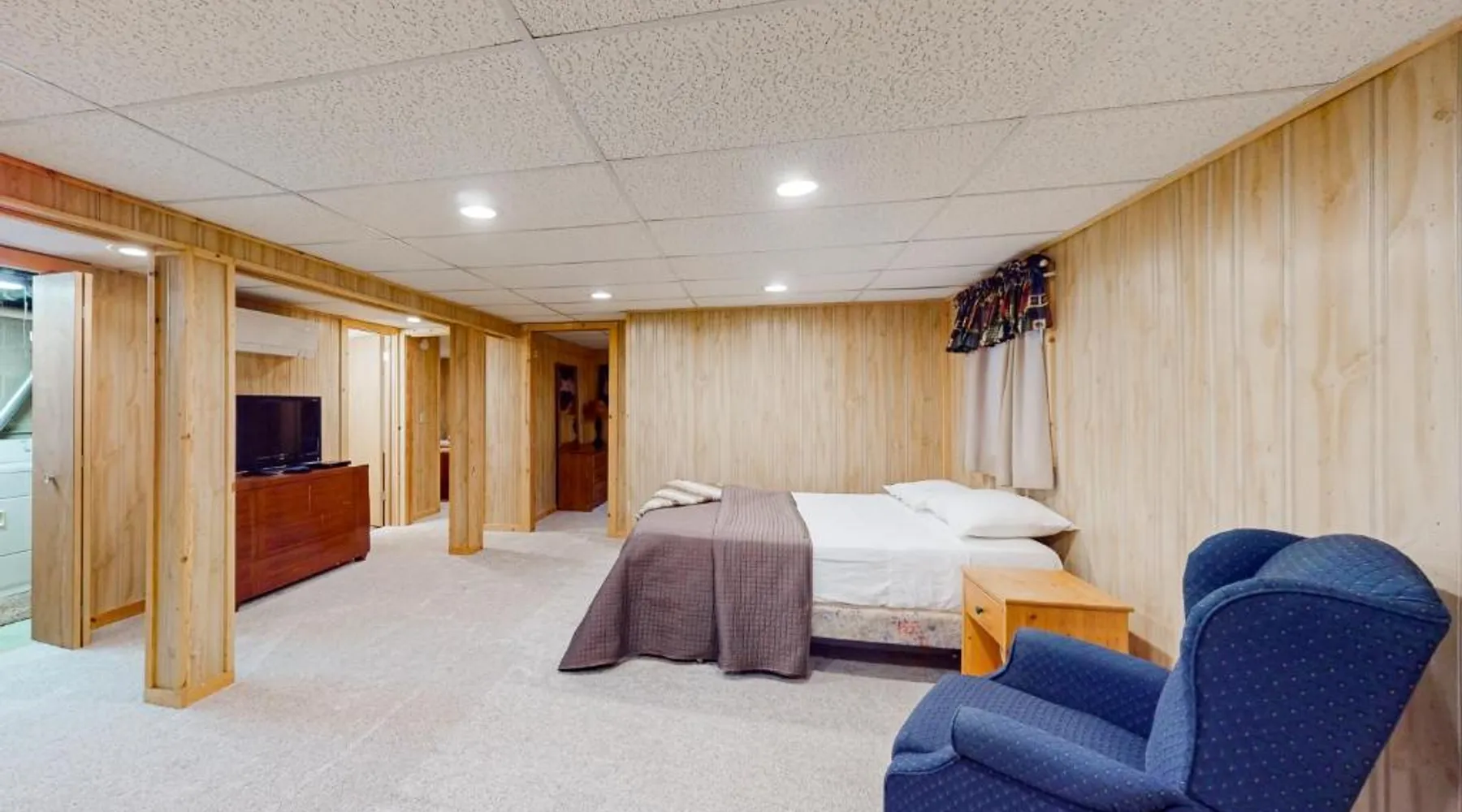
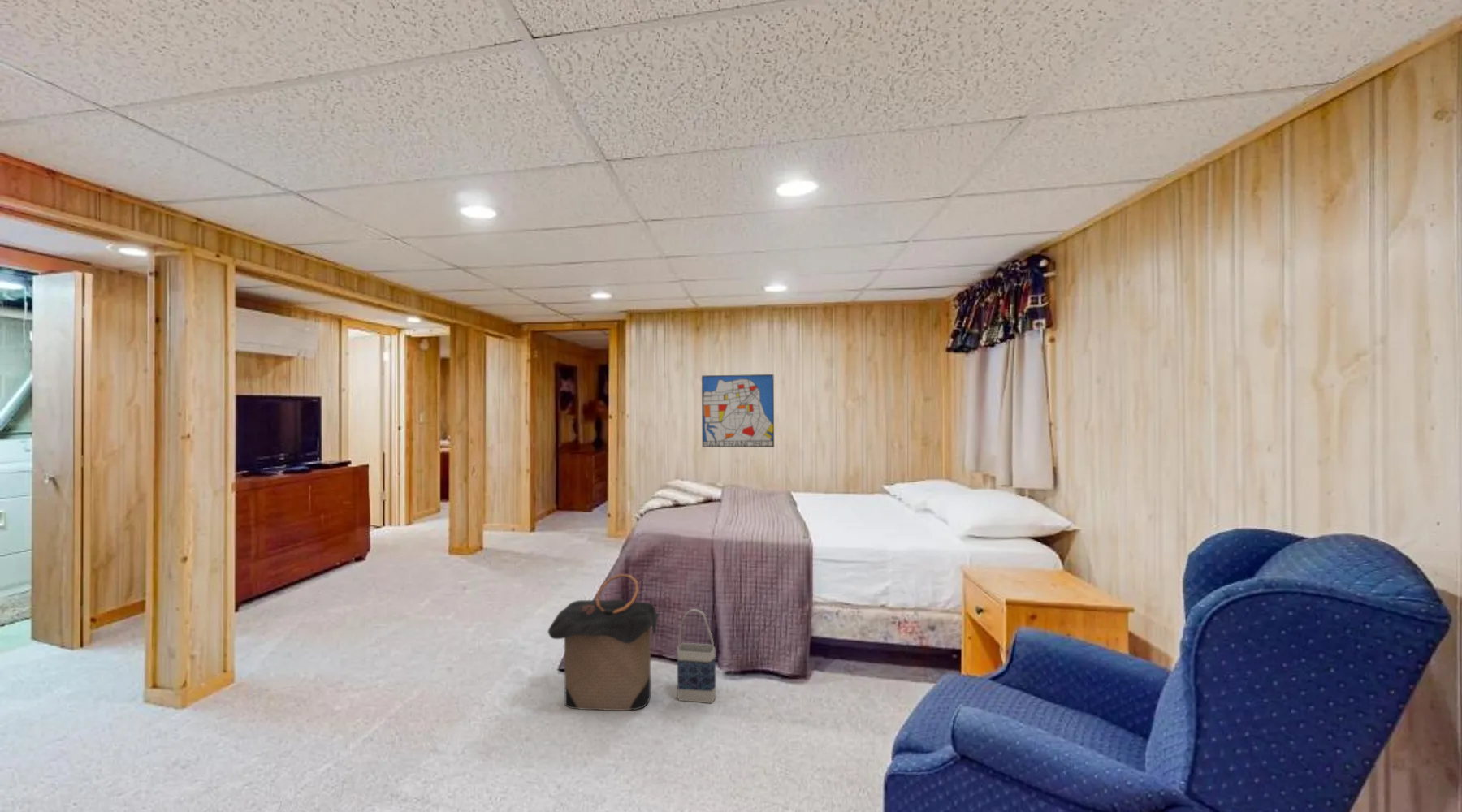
+ wall art (737, 411)
+ bag (696, 653)
+ laundry hamper (605, 639)
